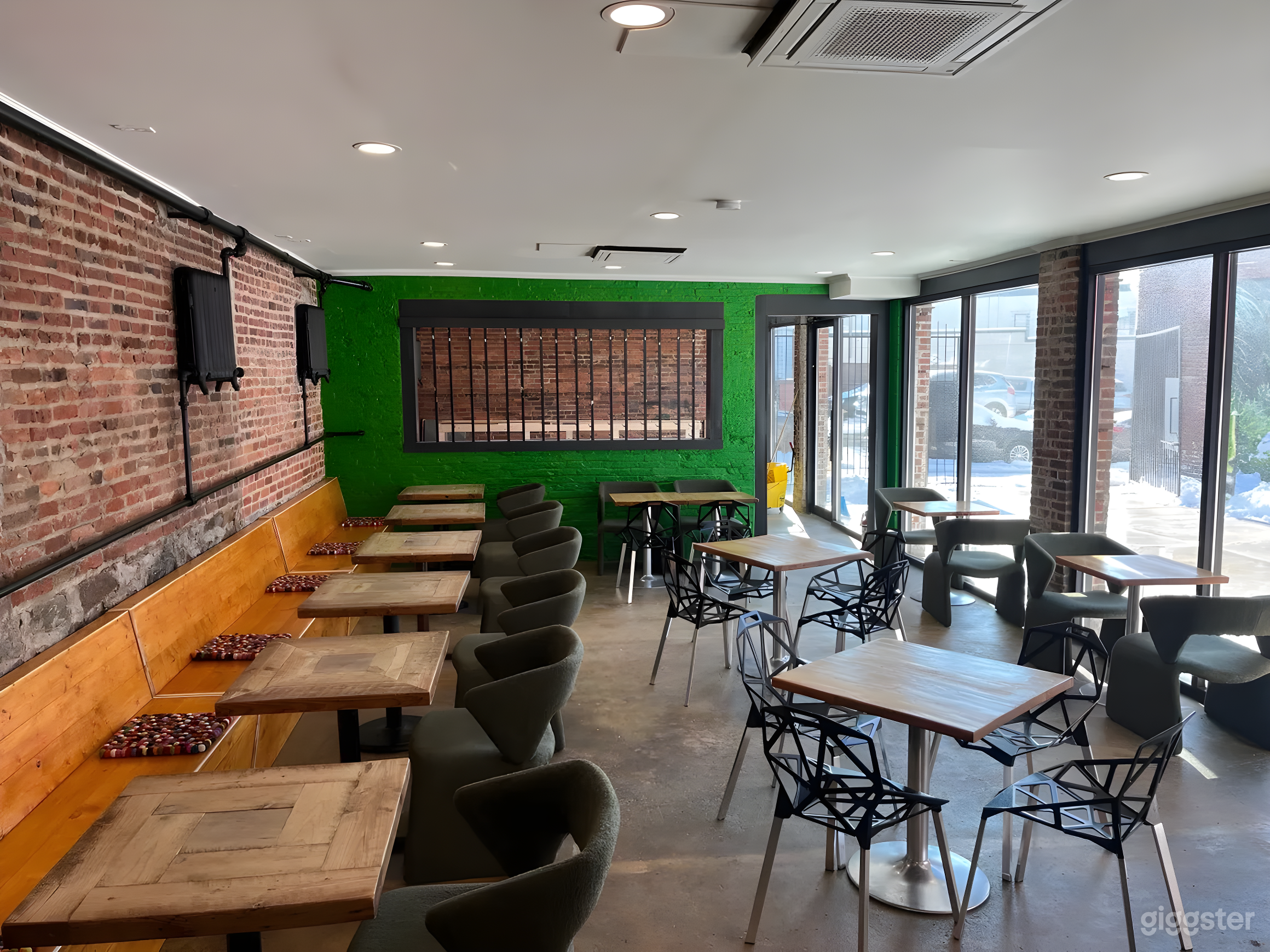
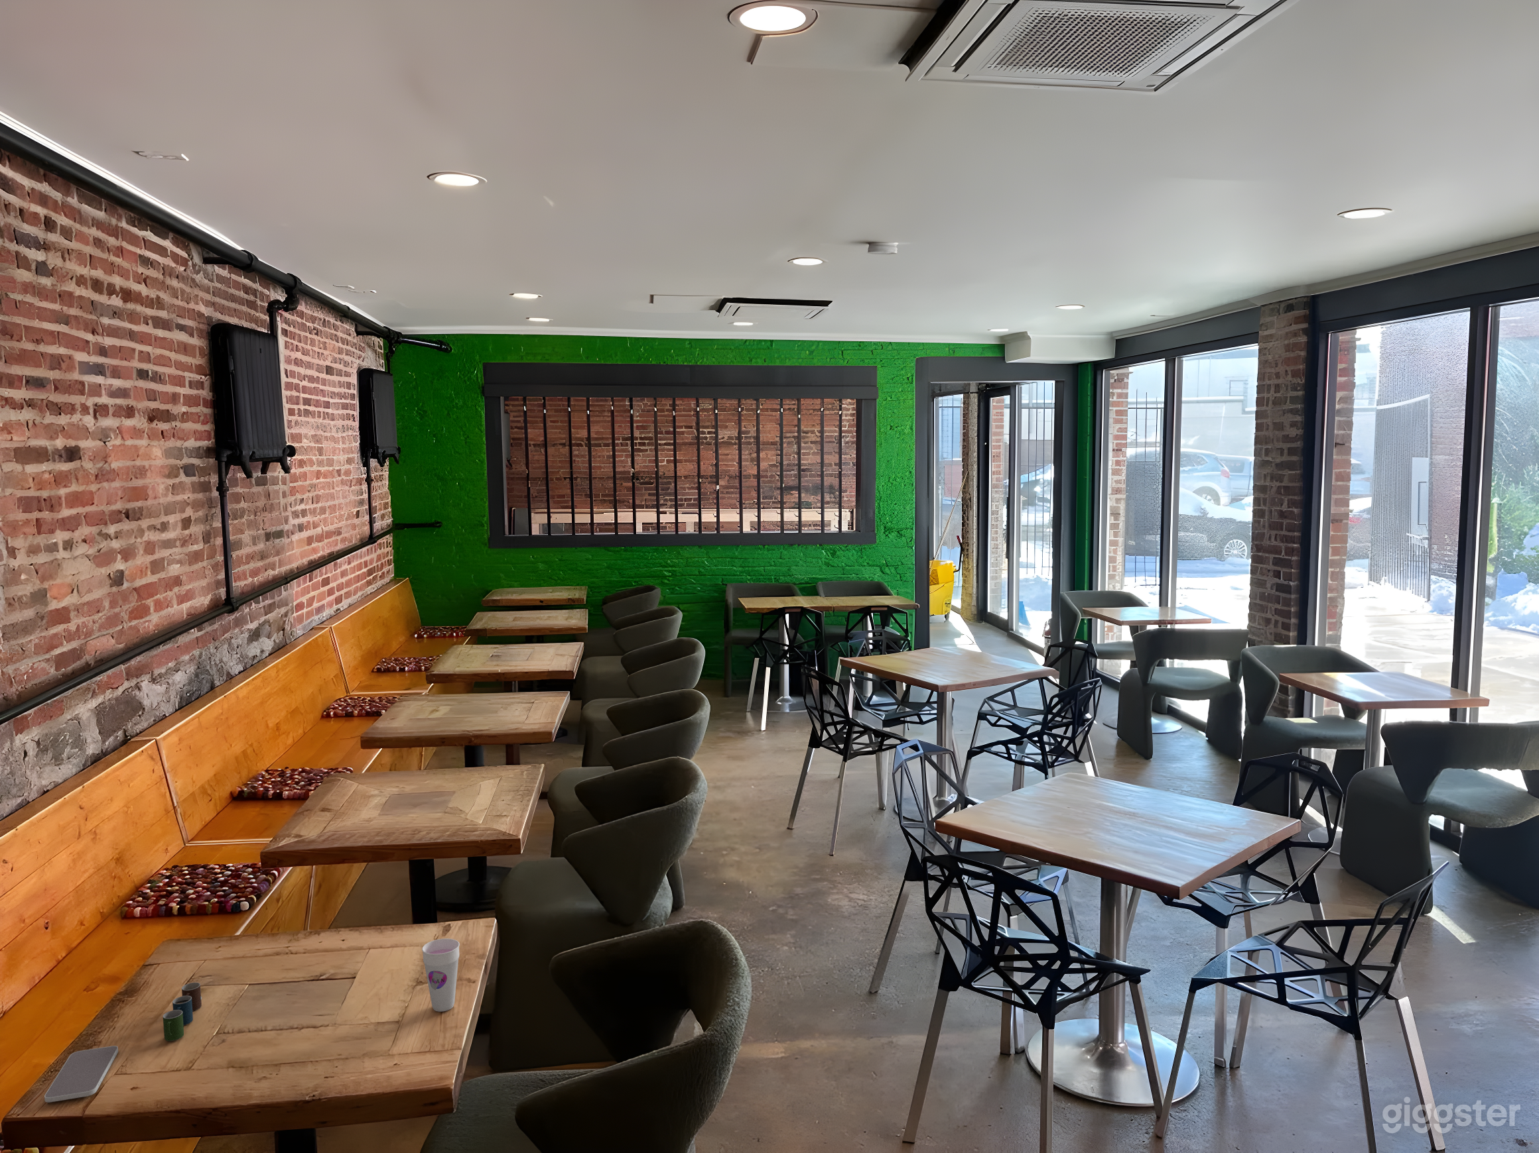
+ cup (442, 976)
+ cup (181, 1004)
+ smartphone (82, 1073)
